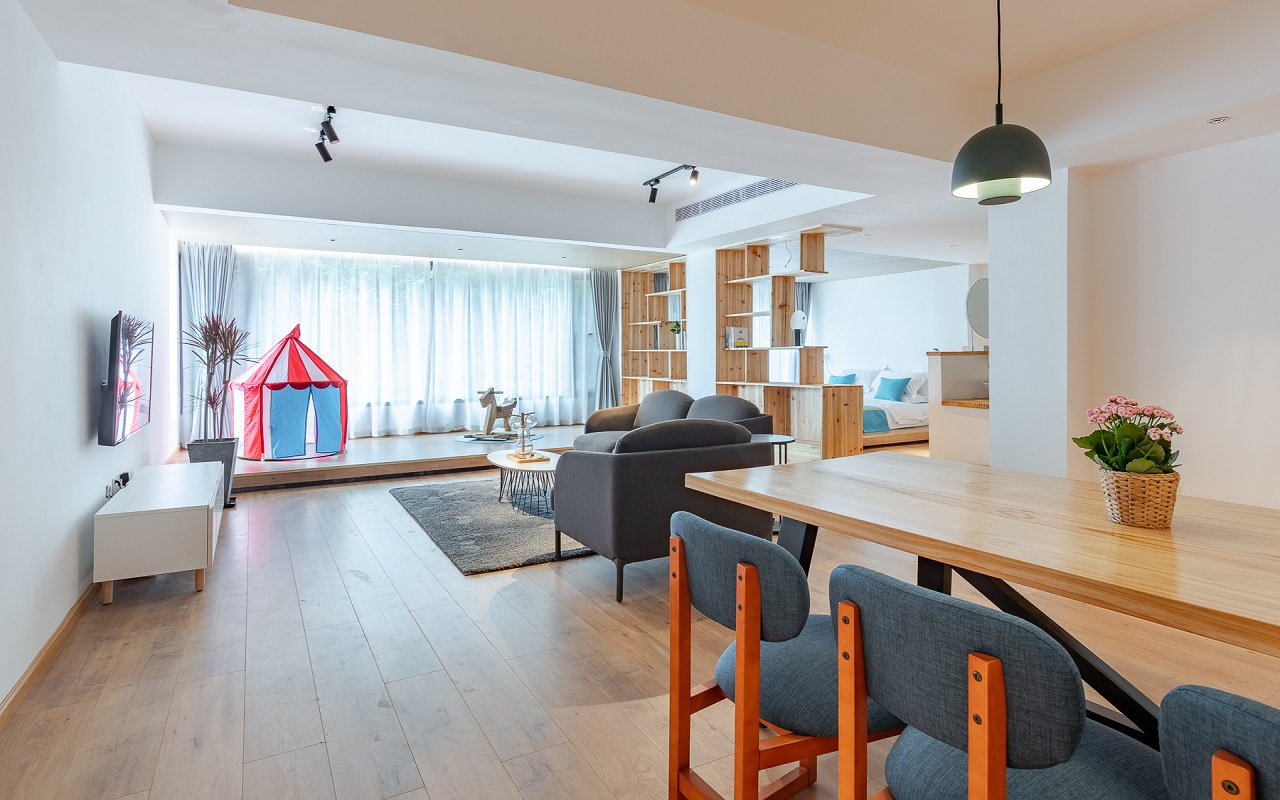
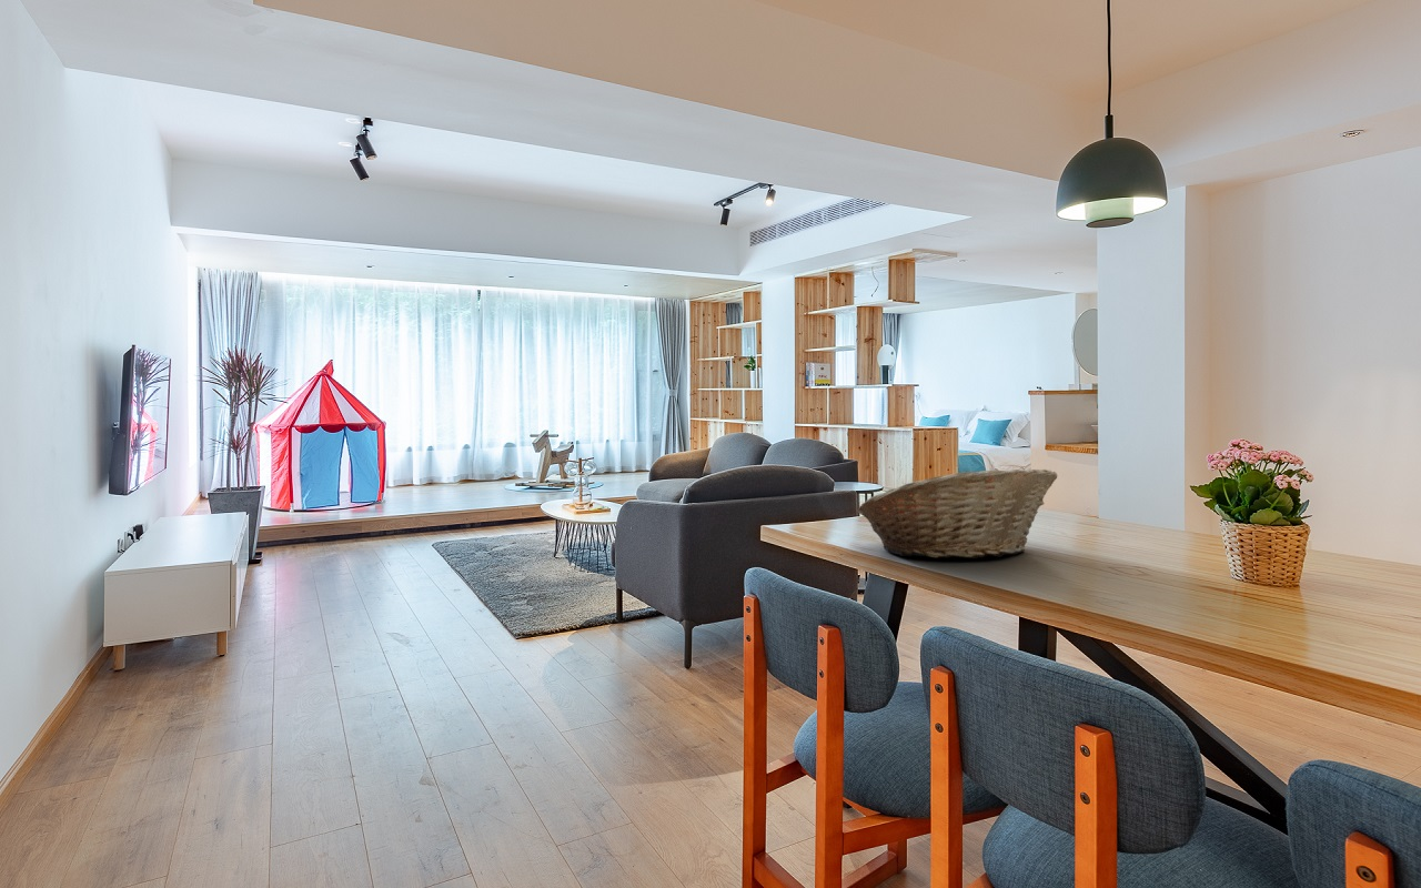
+ fruit basket (958, 508)
